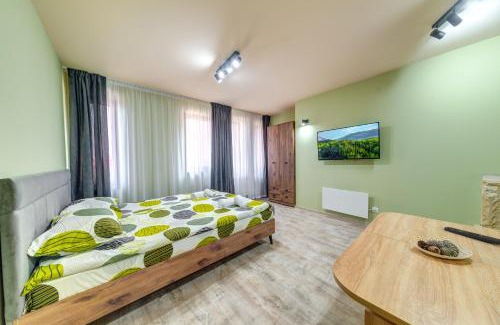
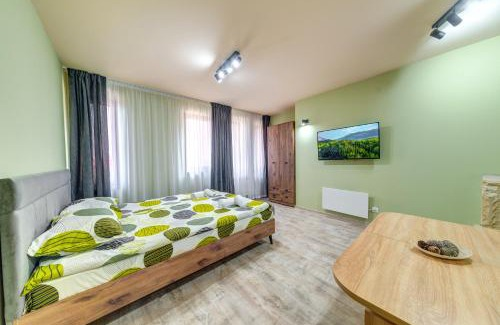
- remote control (471, 234)
